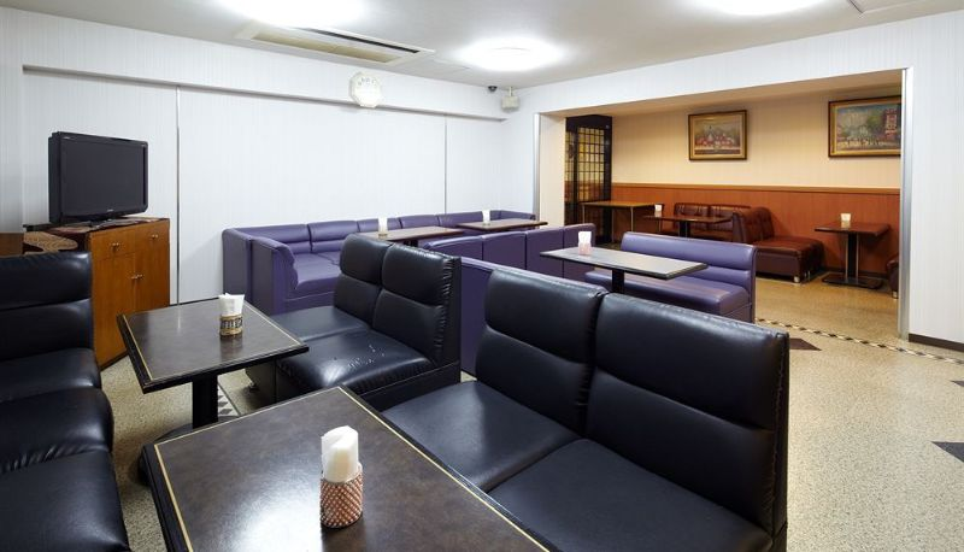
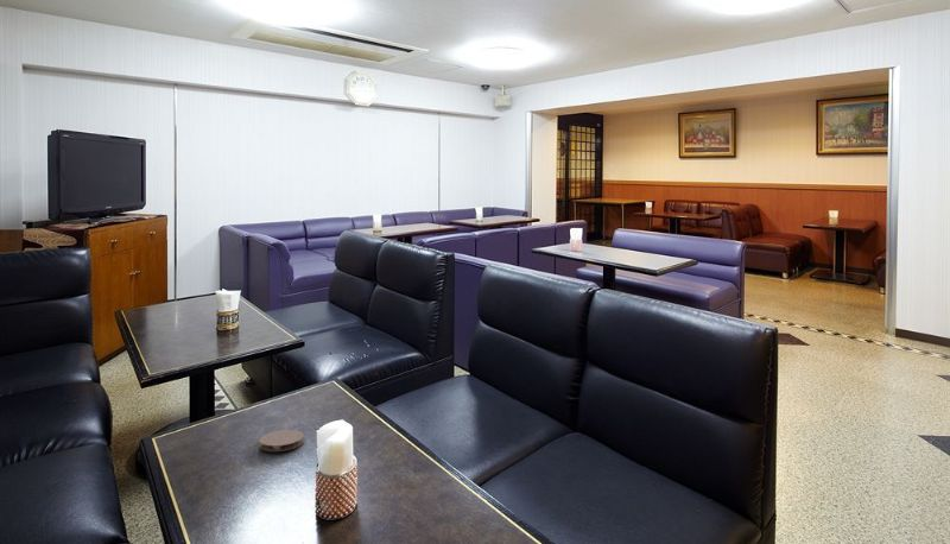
+ coaster (281, 439)
